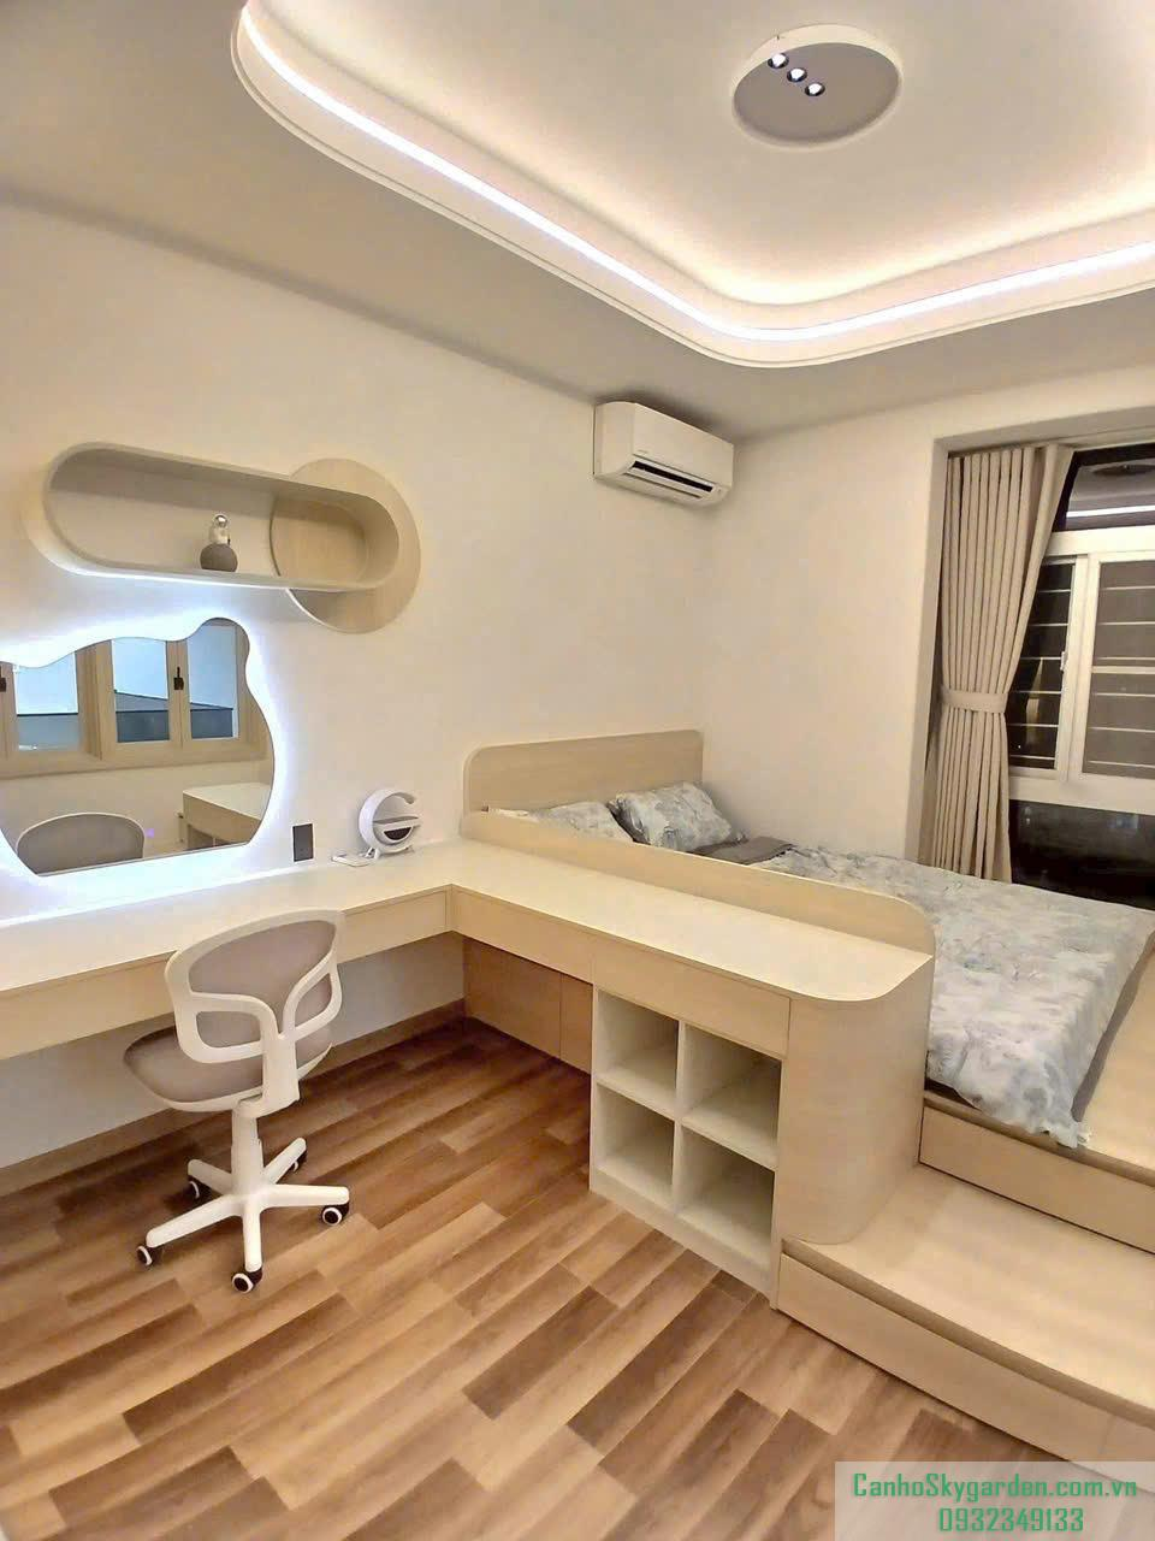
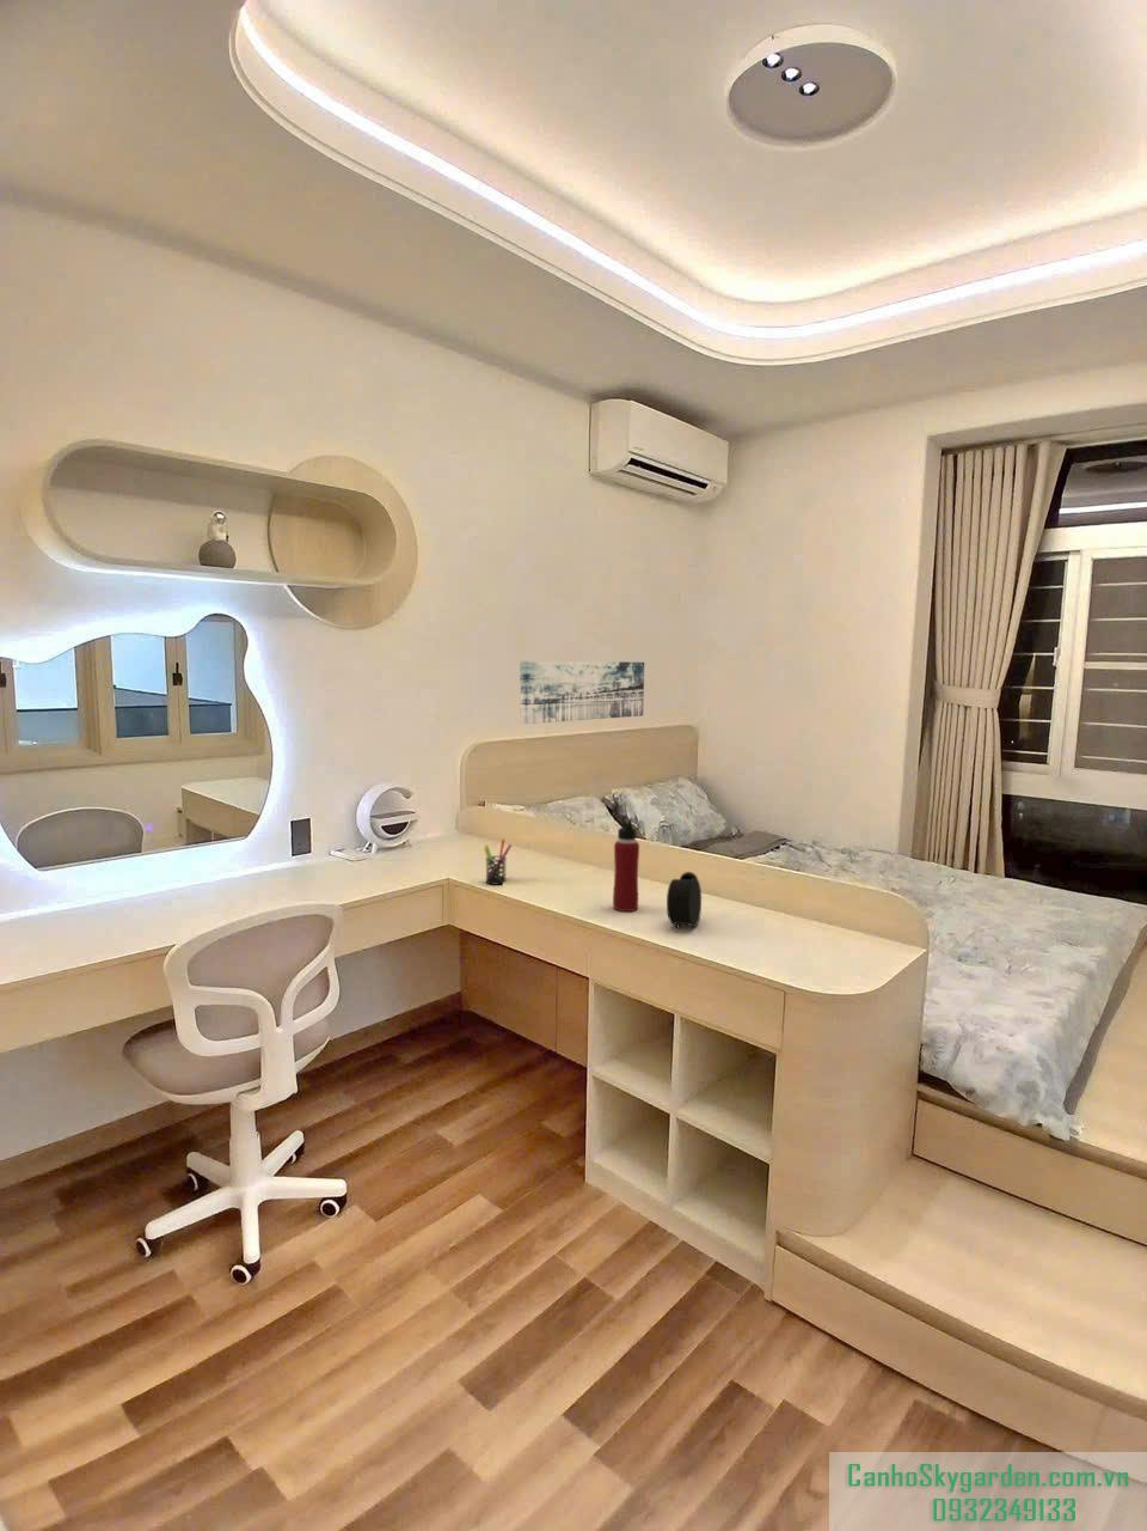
+ water bottle (627, 862)
+ pen holder (495, 861)
+ alarm clock (684, 899)
+ wall art (586, 690)
